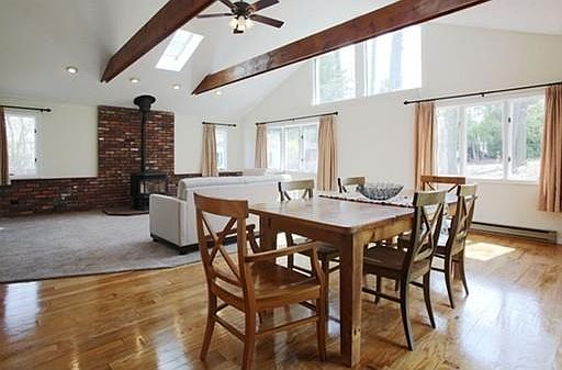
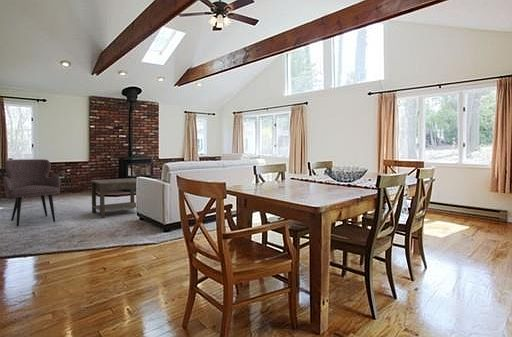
+ armchair (31, 190)
+ side table (118, 203)
